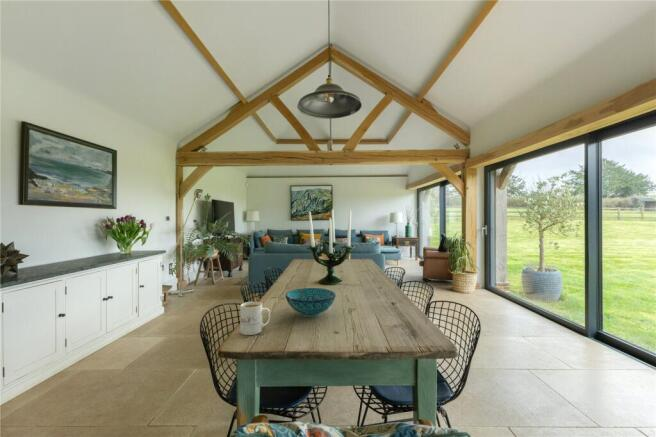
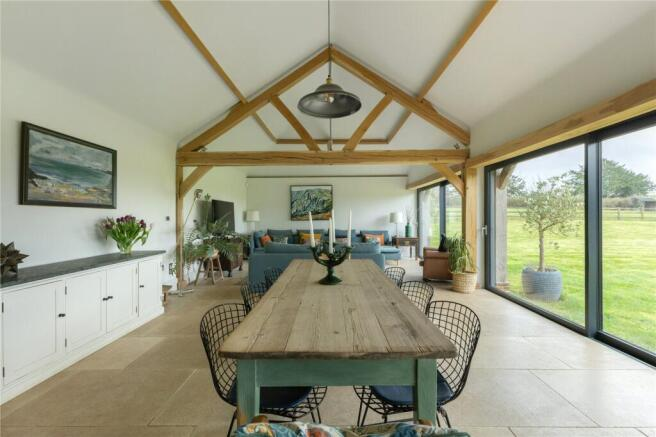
- bowl (310, 303)
- mug (255, 317)
